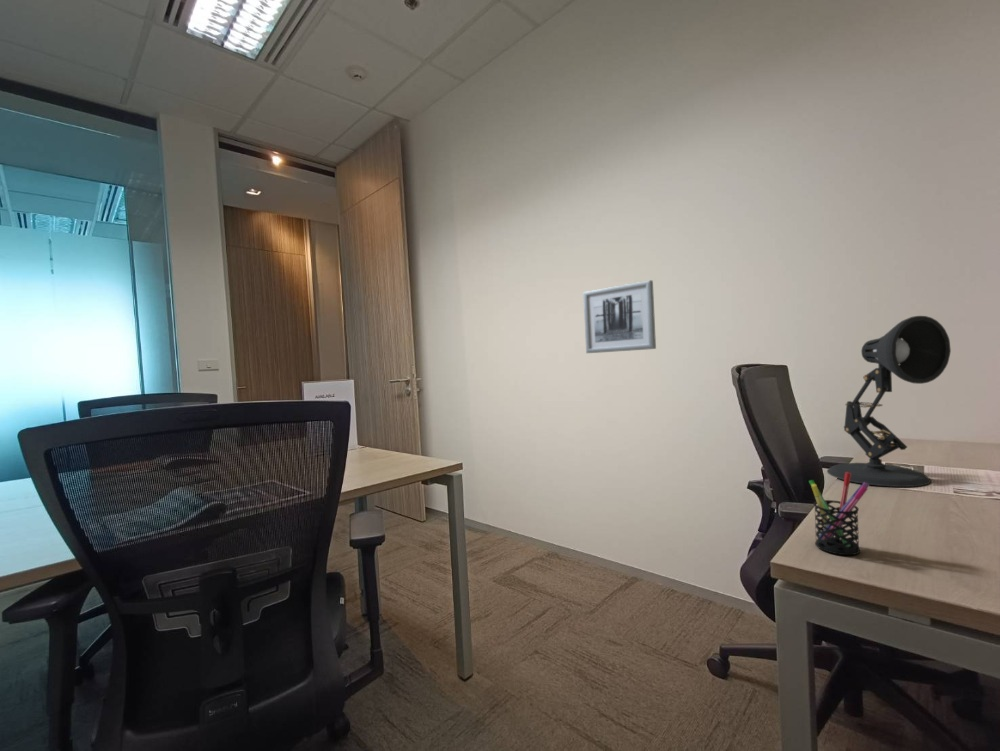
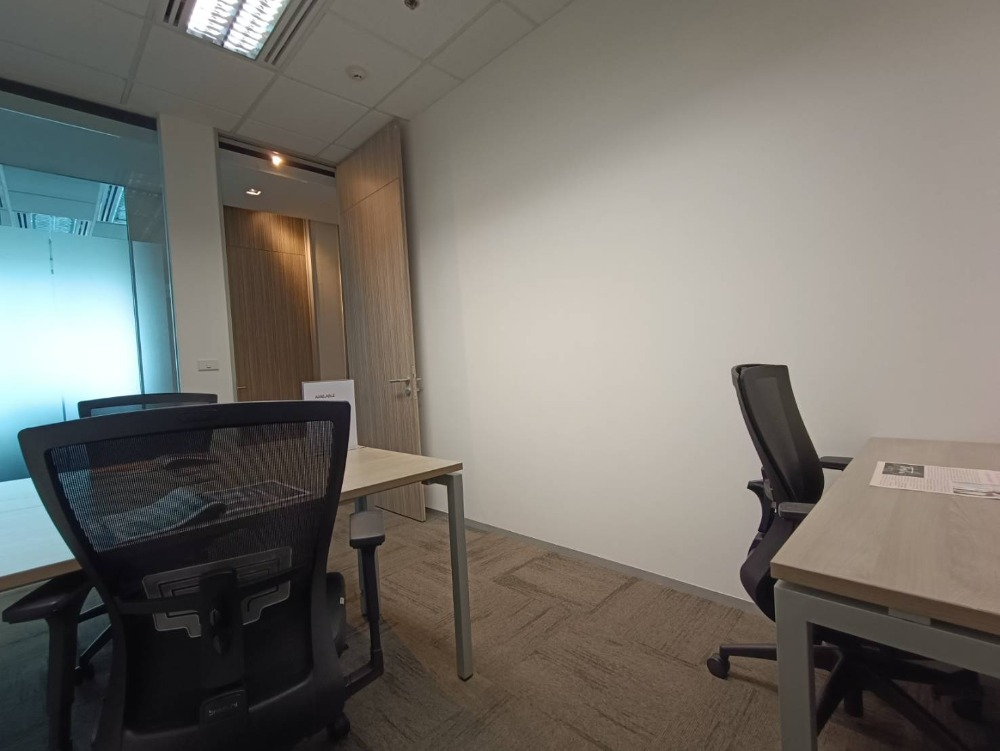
- desk lamp (876, 398)
- pen holder (833, 509)
- wall art (617, 319)
